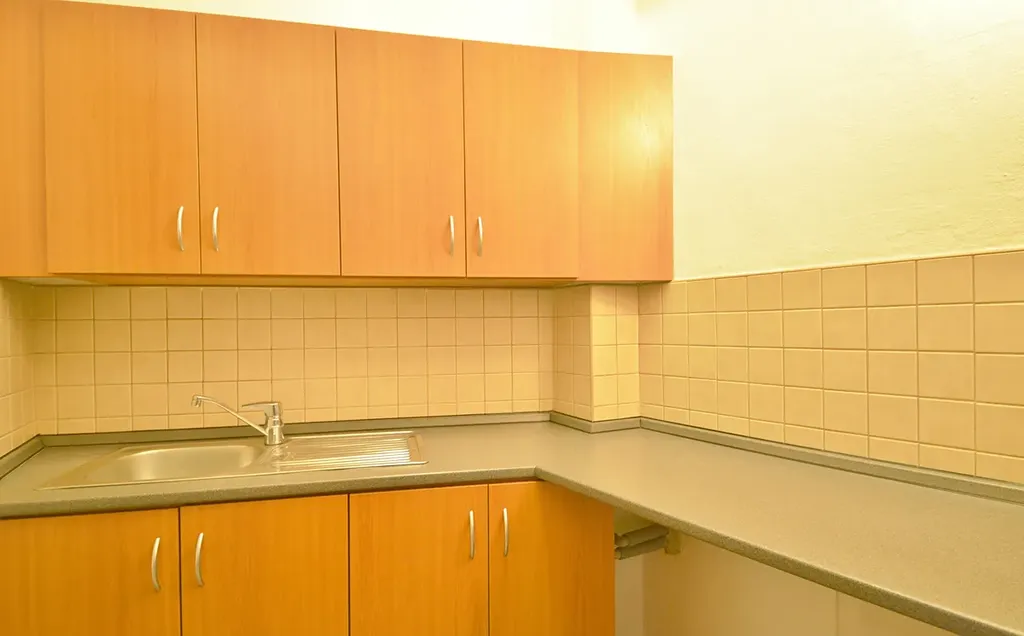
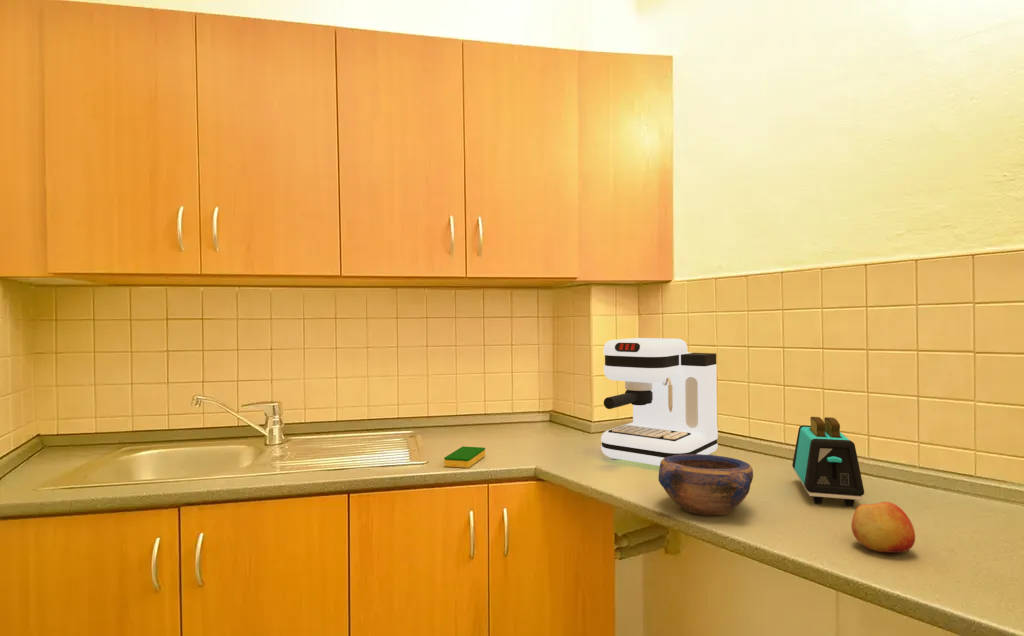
+ apple (882, 525)
+ bowl (705, 483)
+ toaster (825, 455)
+ dish sponge (465, 456)
+ coffee maker (655, 398)
